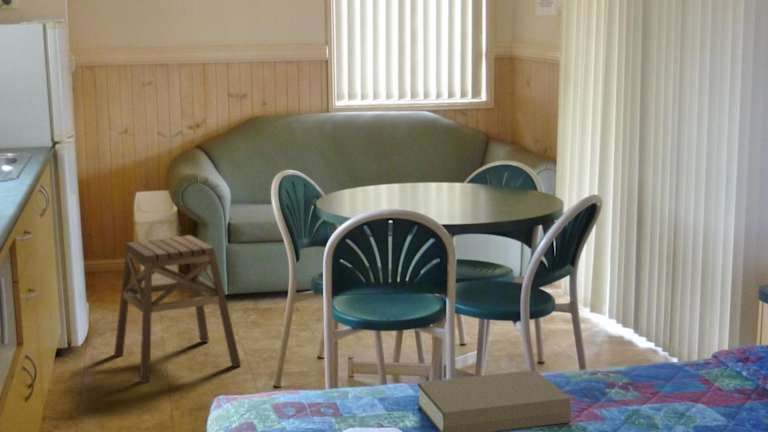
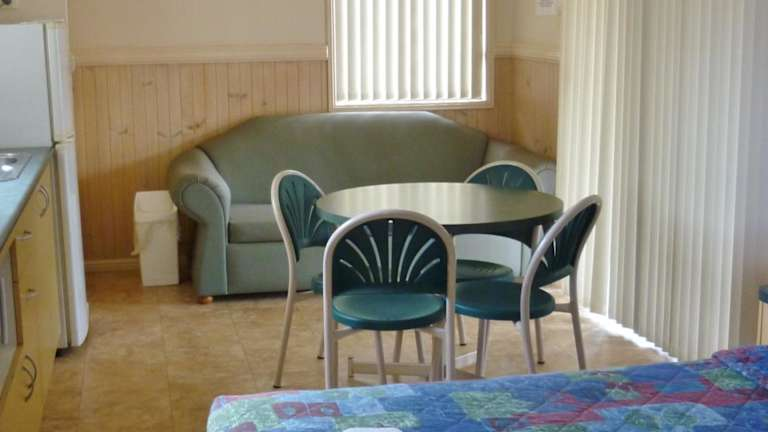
- stool (173, 303)
- book (492, 402)
